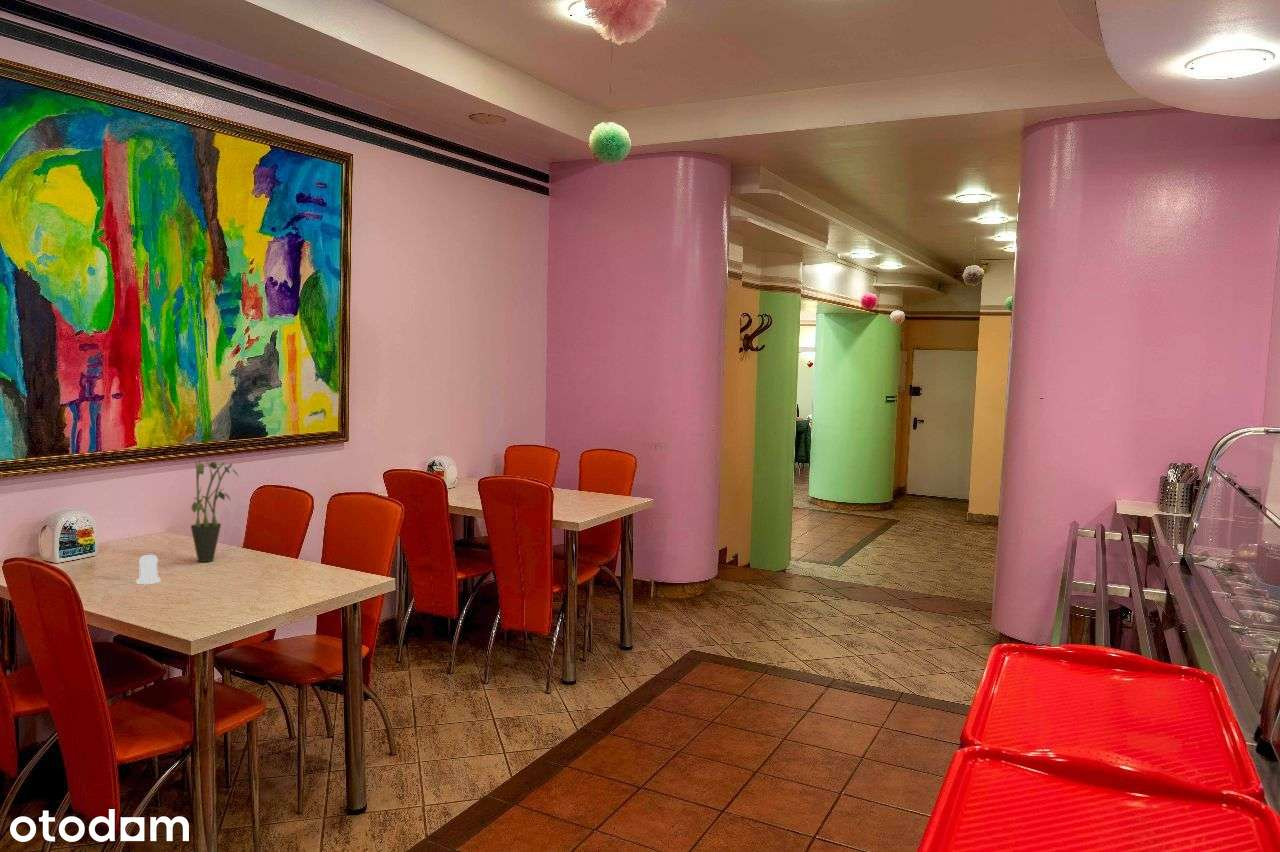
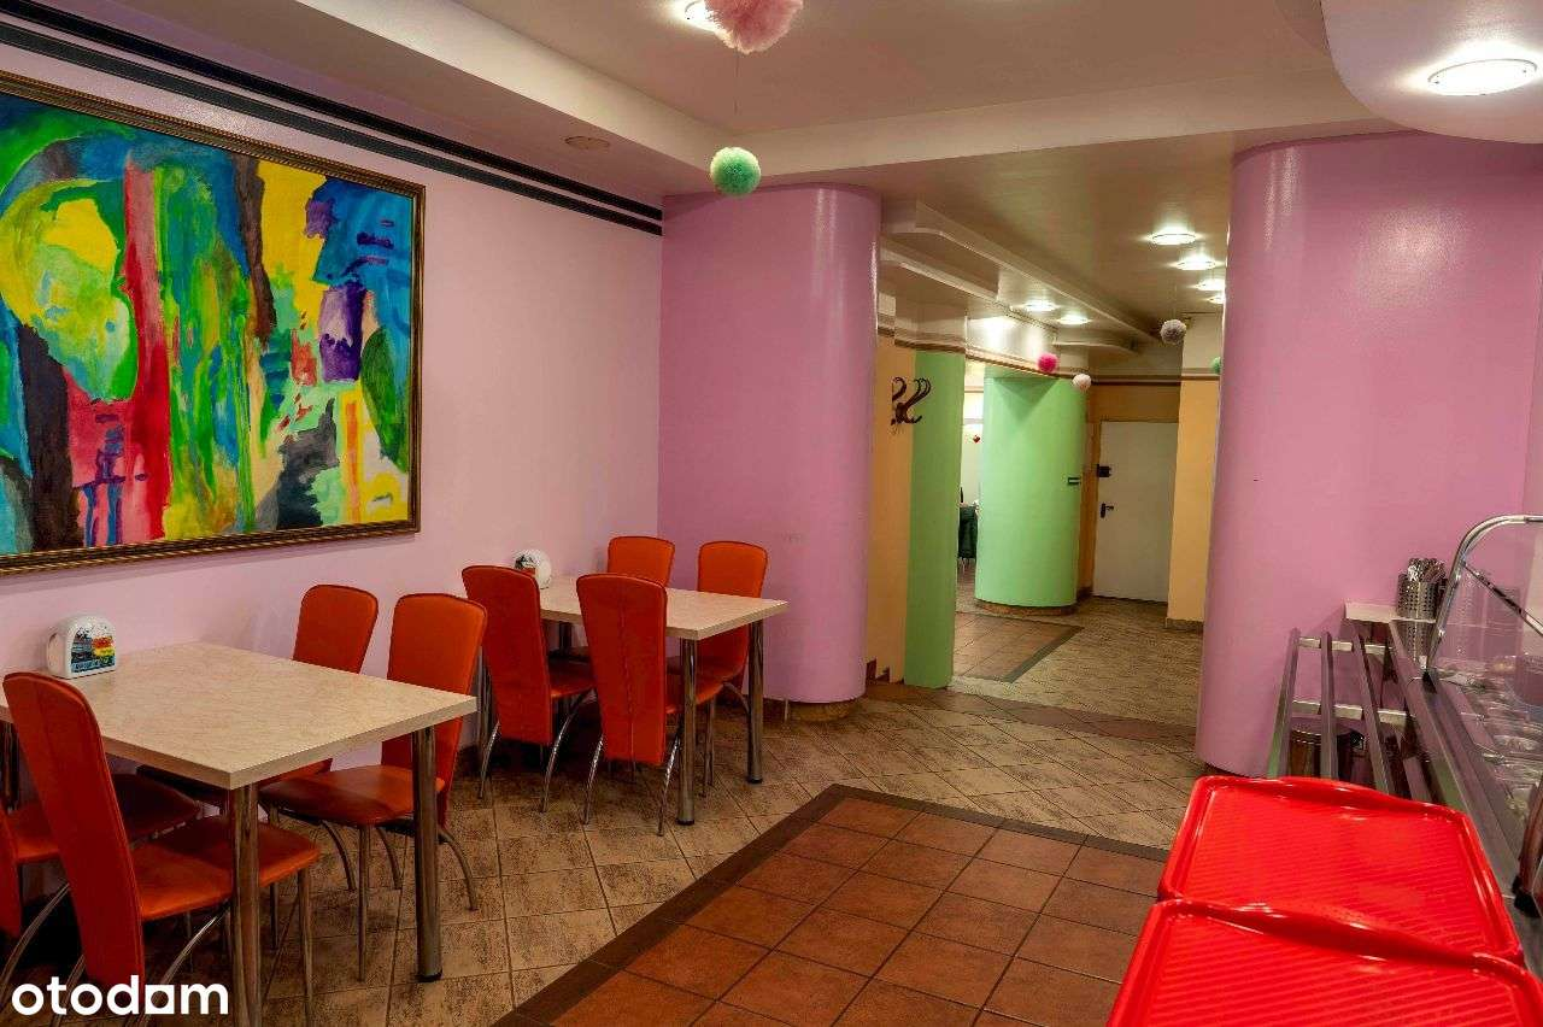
- salt shaker (148, 568)
- potted plant (211, 509)
